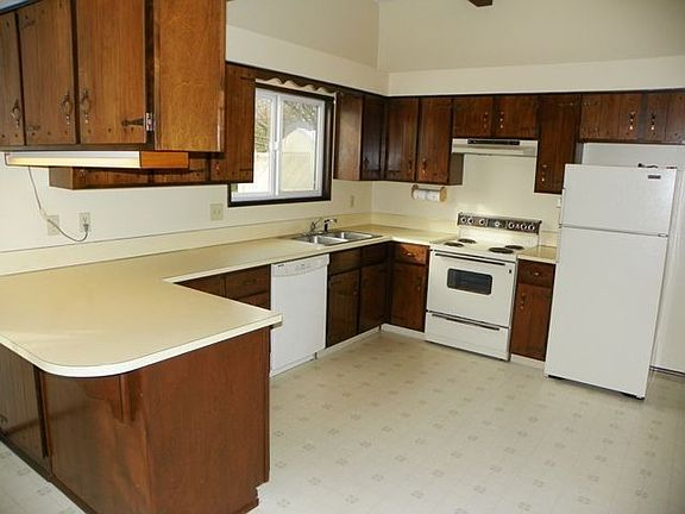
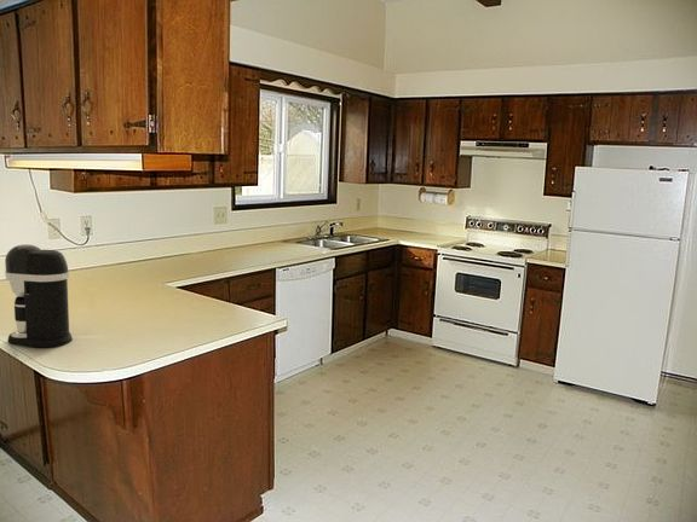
+ coffee maker (38, 294)
